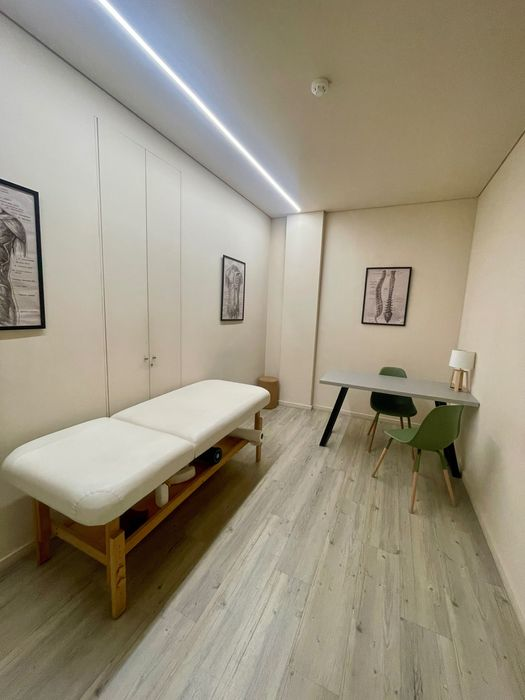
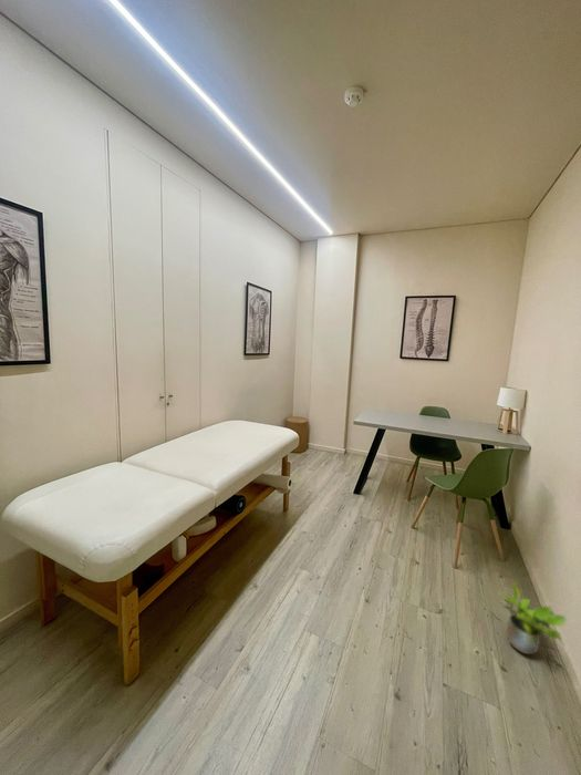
+ potted plant (529, 623)
